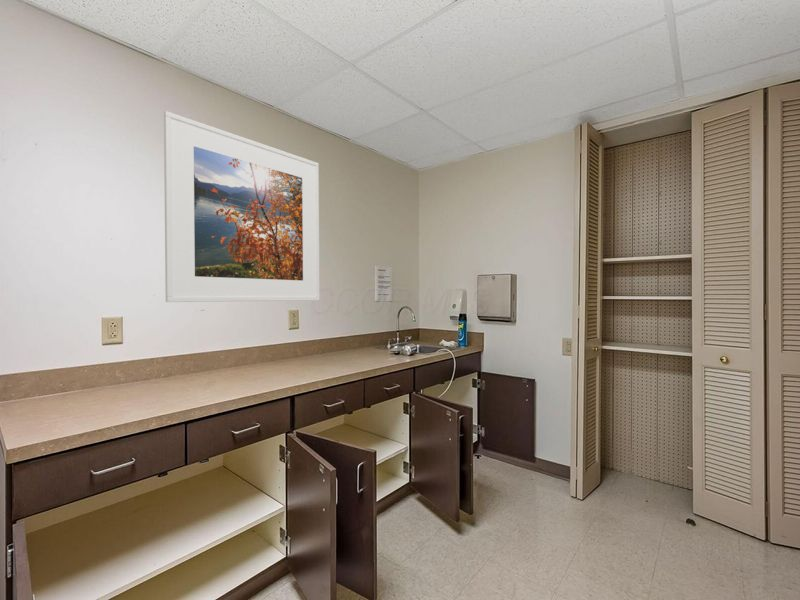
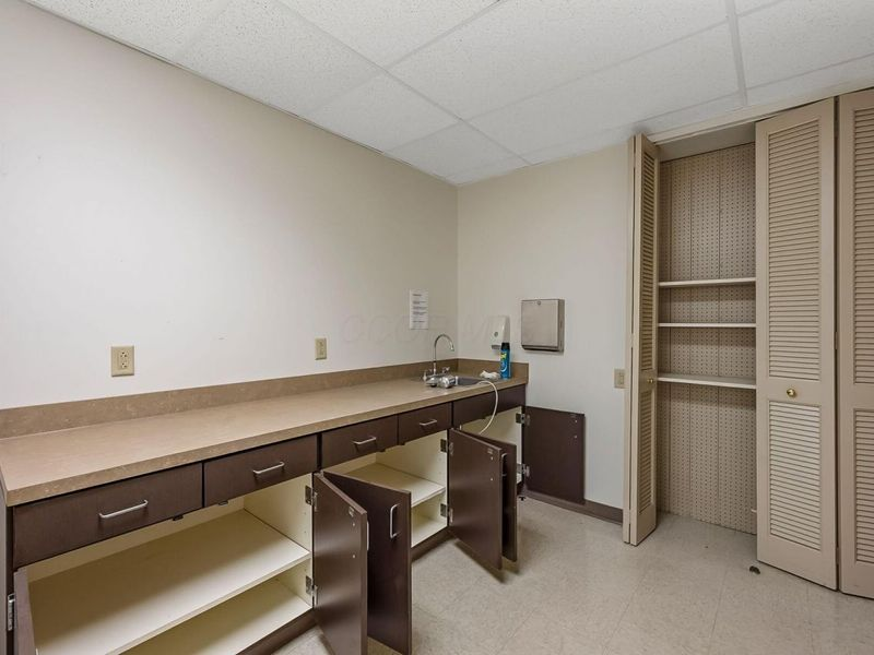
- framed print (254, 221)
